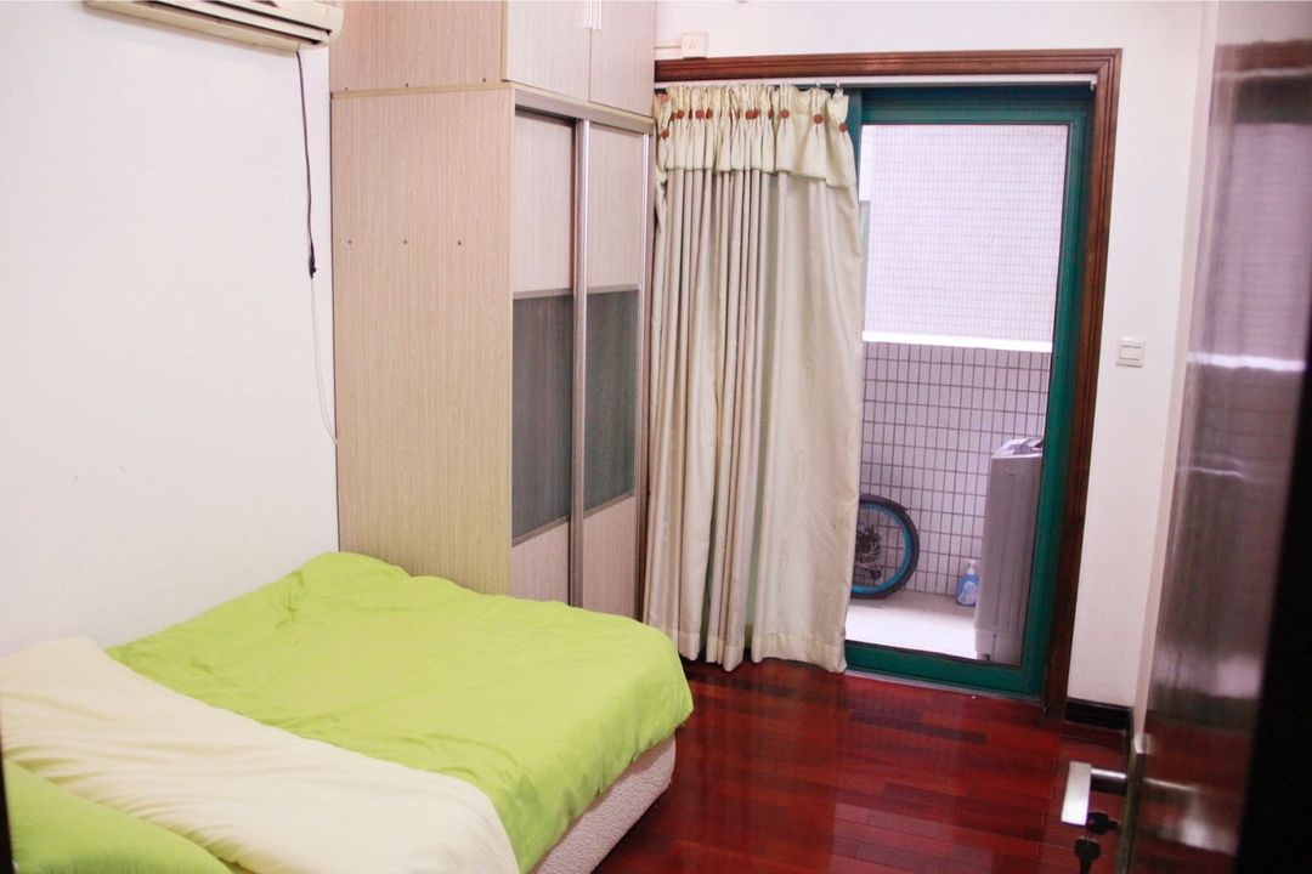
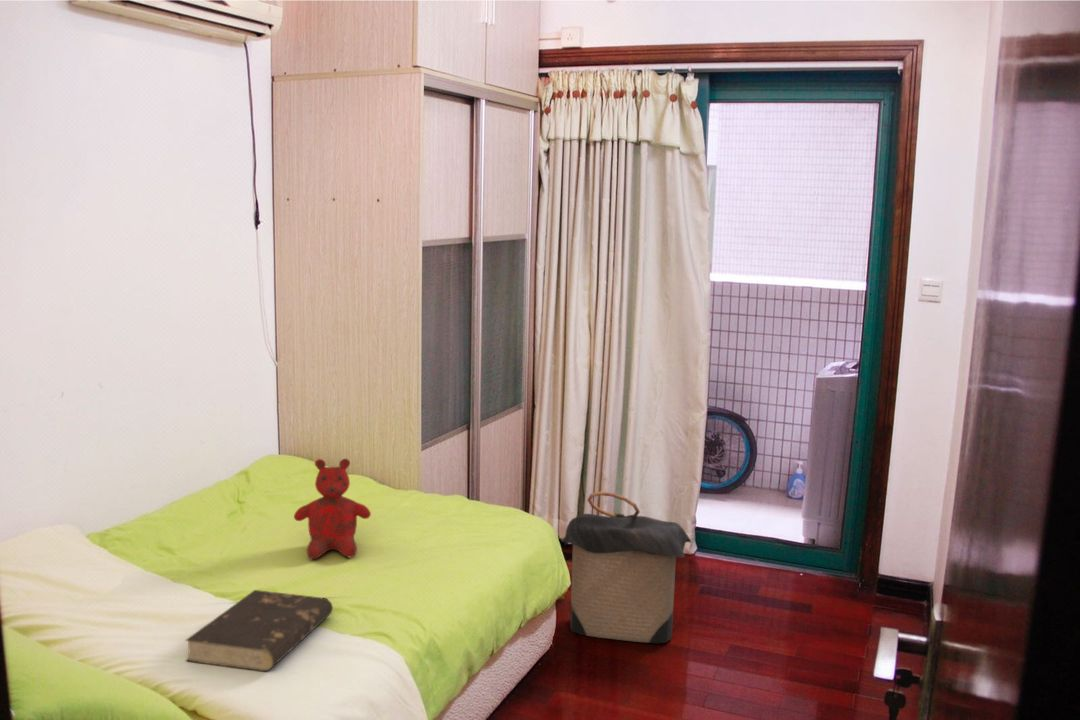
+ teddy bear (332, 506)
+ book (263, 628)
+ laundry hamper (626, 559)
